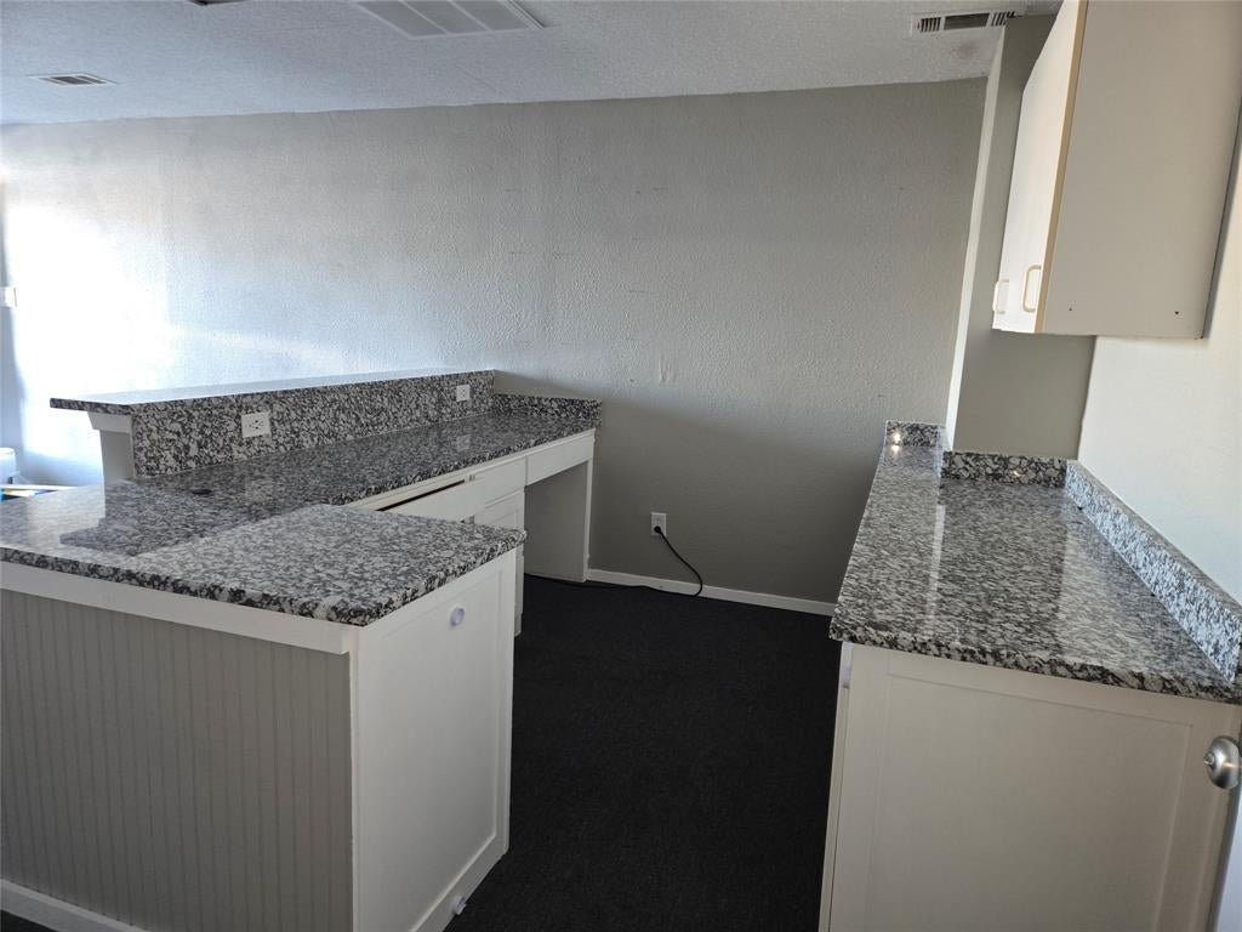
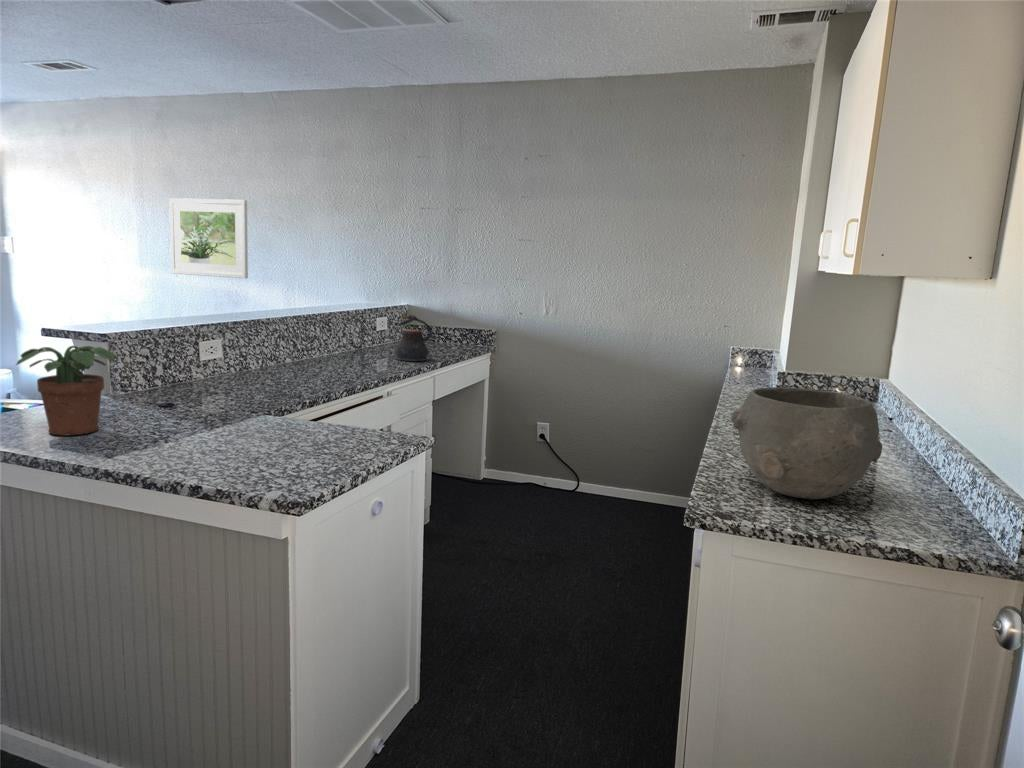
+ bowl (806, 444)
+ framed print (208, 237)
+ potted plant (69, 390)
+ teapot (413, 337)
